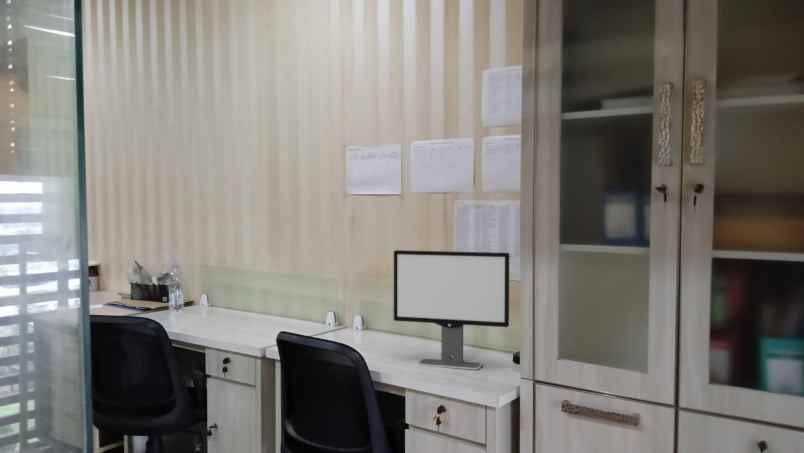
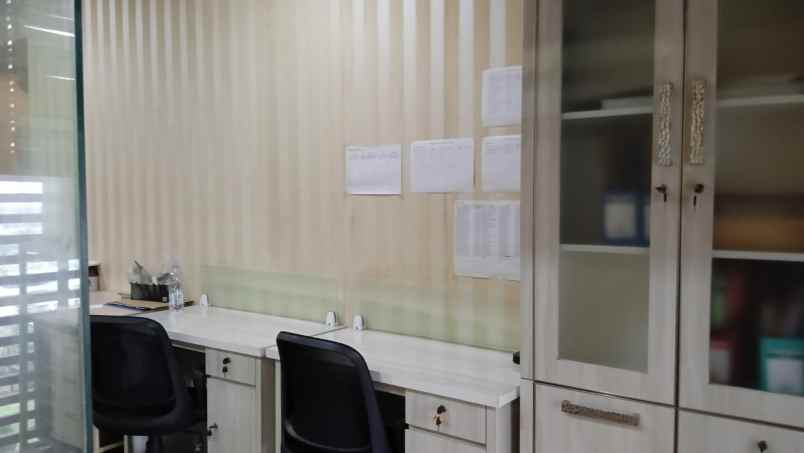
- computer monitor (450, 308)
